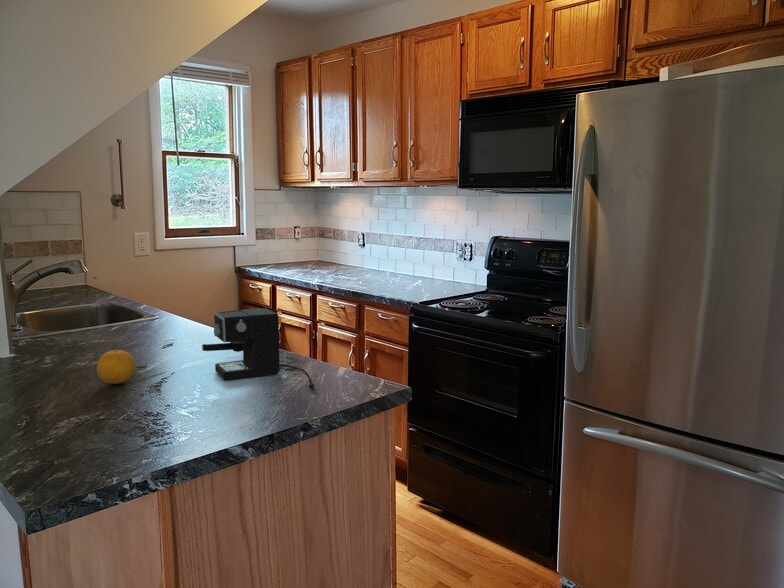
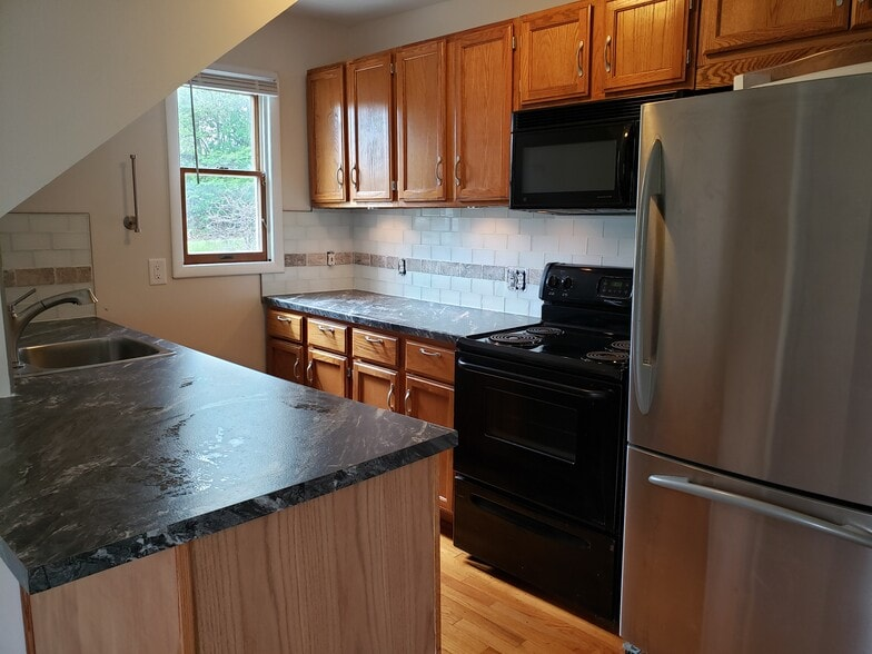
- fruit (116, 367)
- coffee maker (259, 348)
